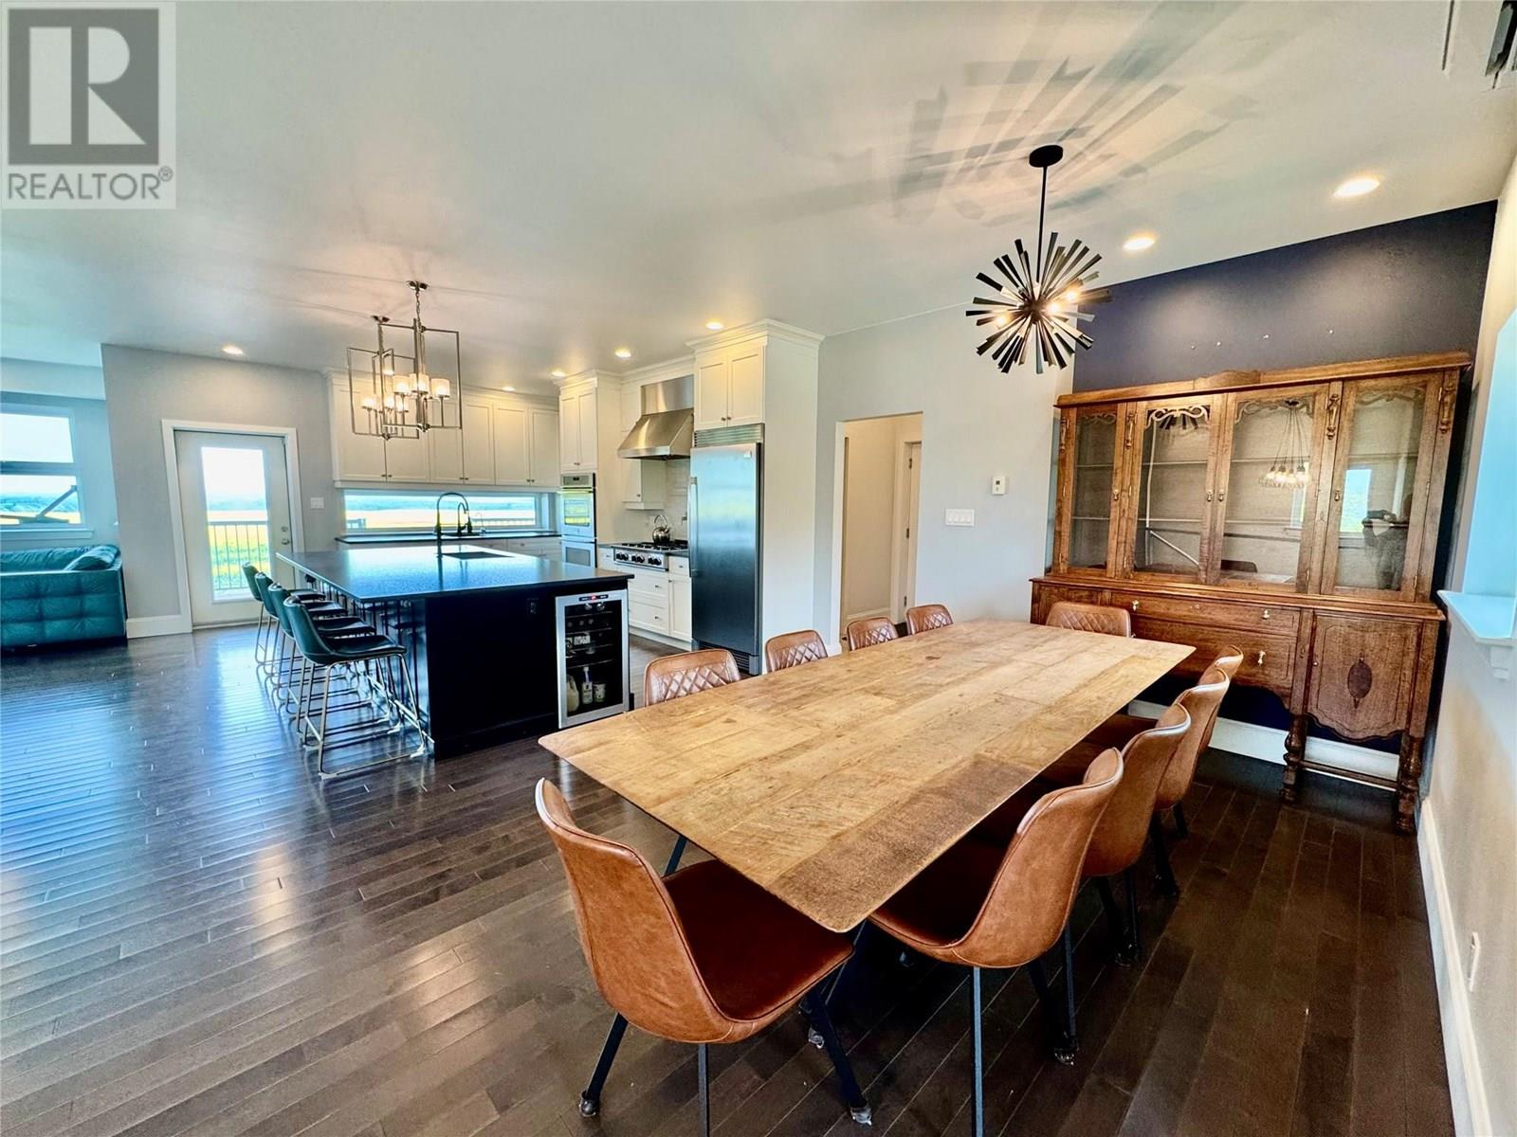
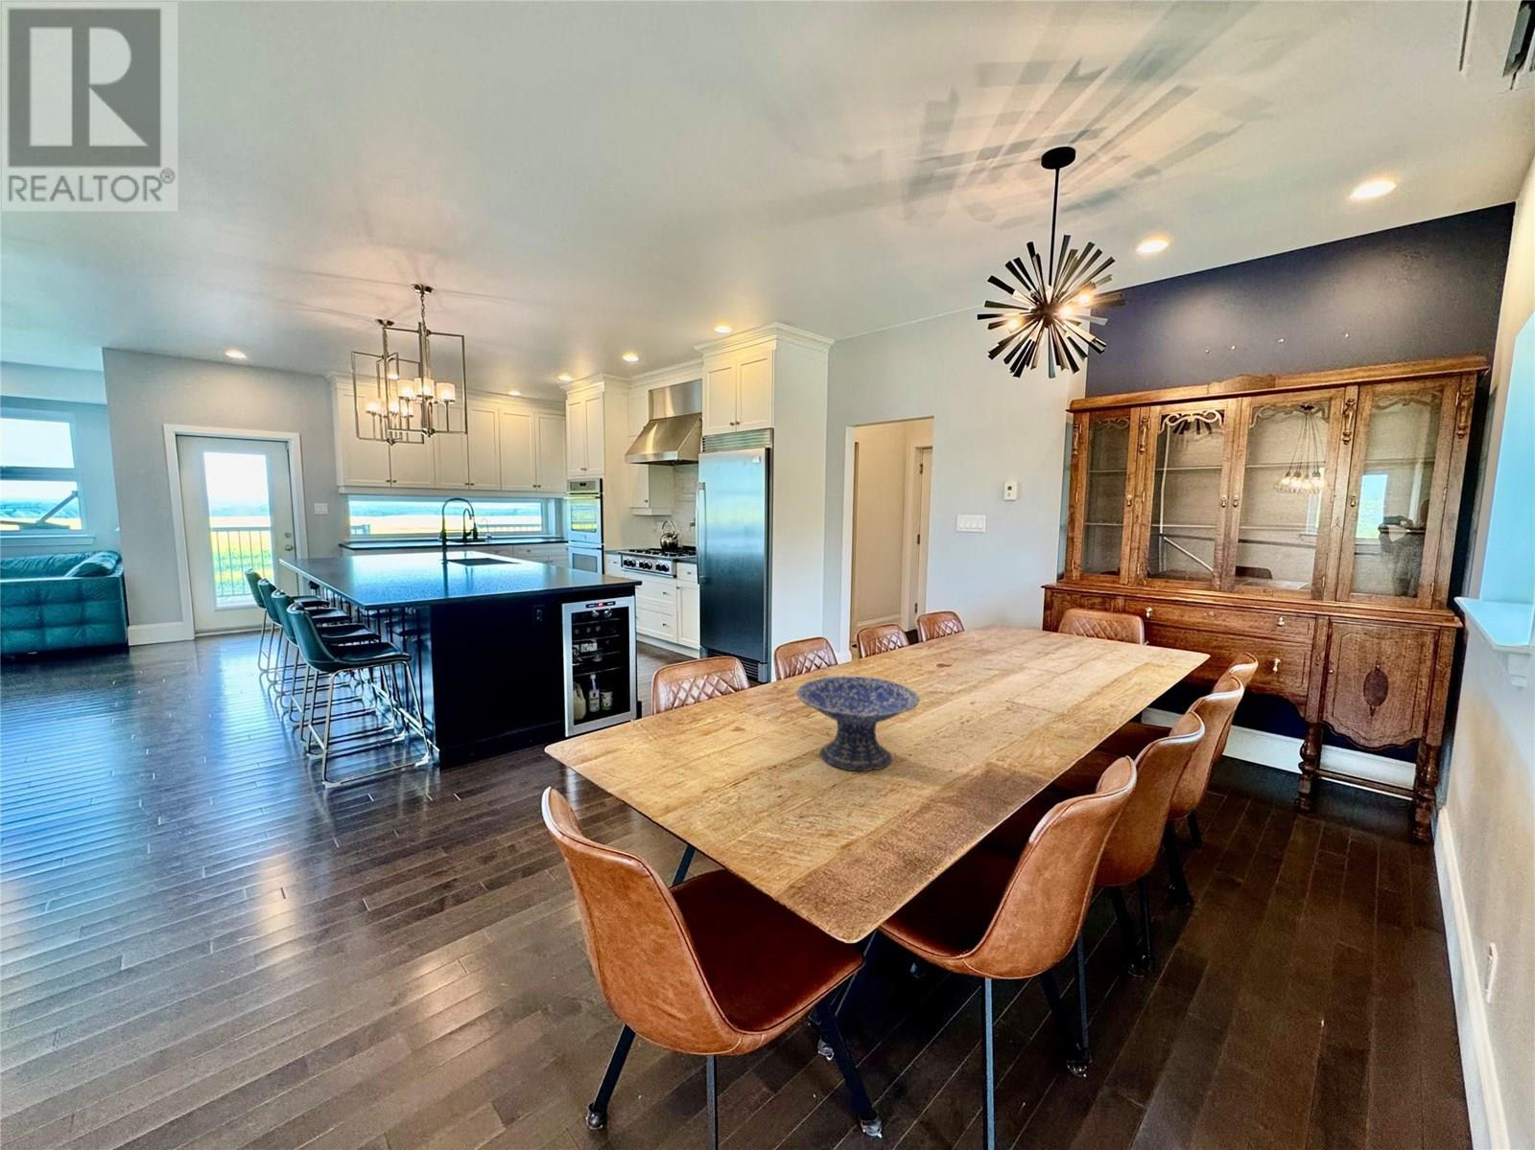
+ decorative bowl (856, 725)
